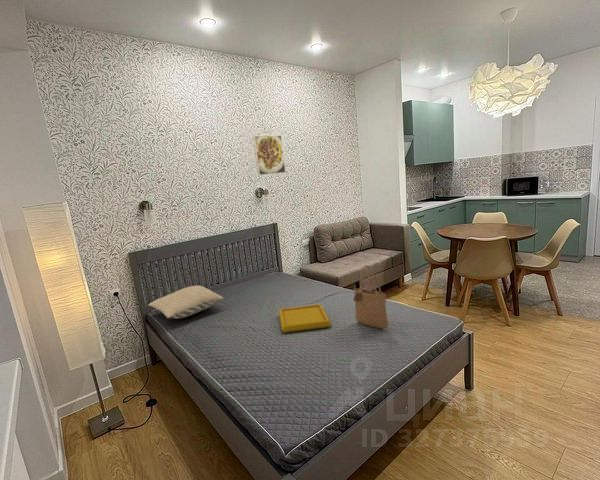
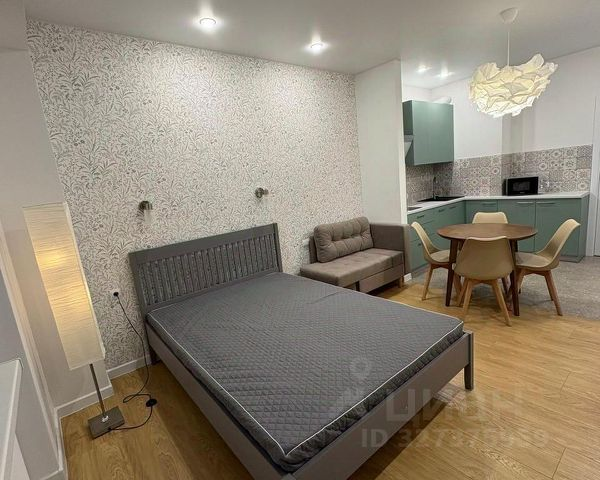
- tote bag (369, 296)
- pillow (185, 301)
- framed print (269, 155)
- serving tray (303, 317)
